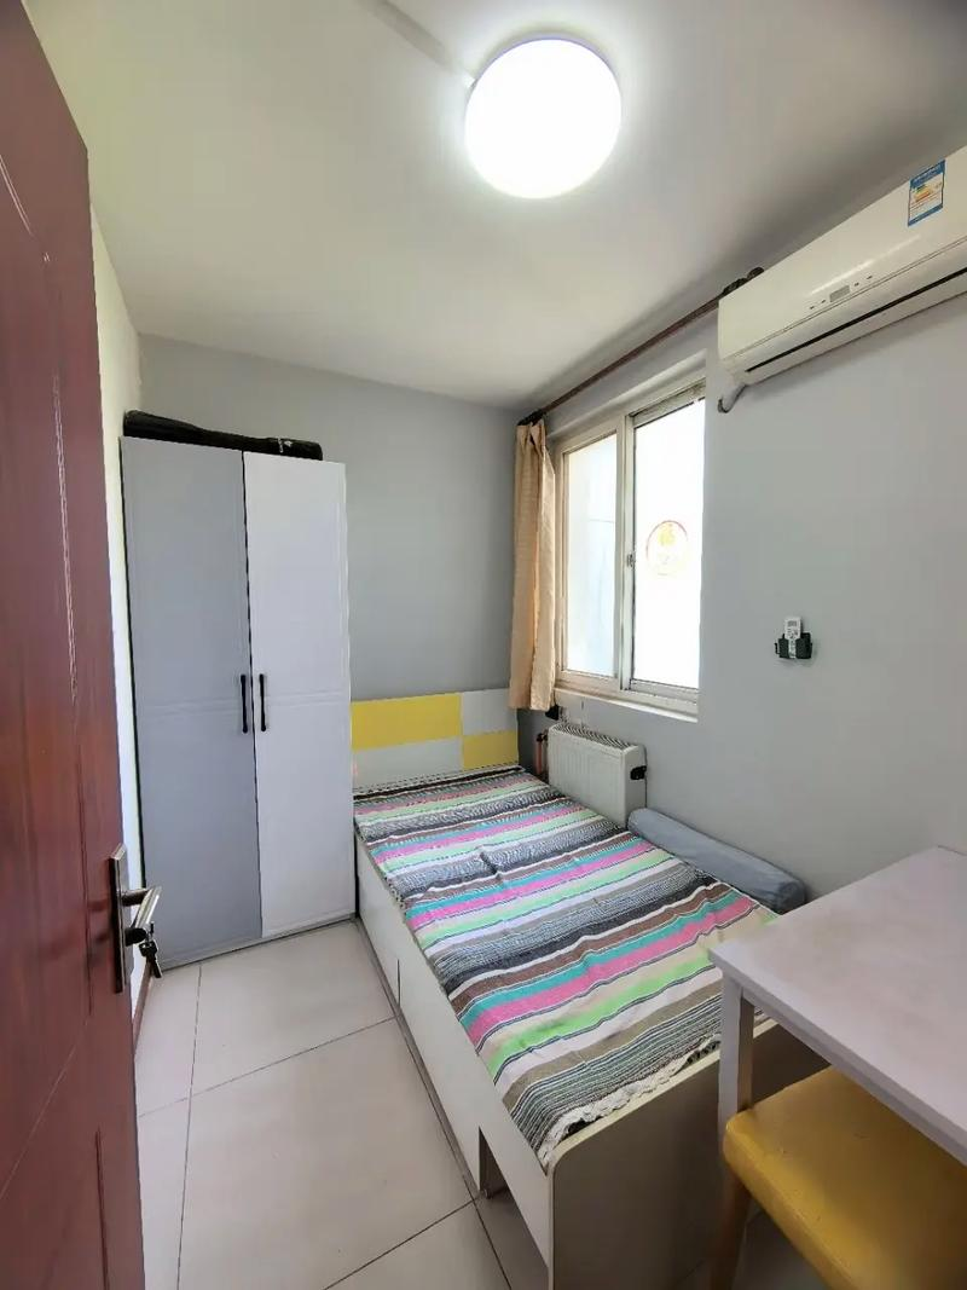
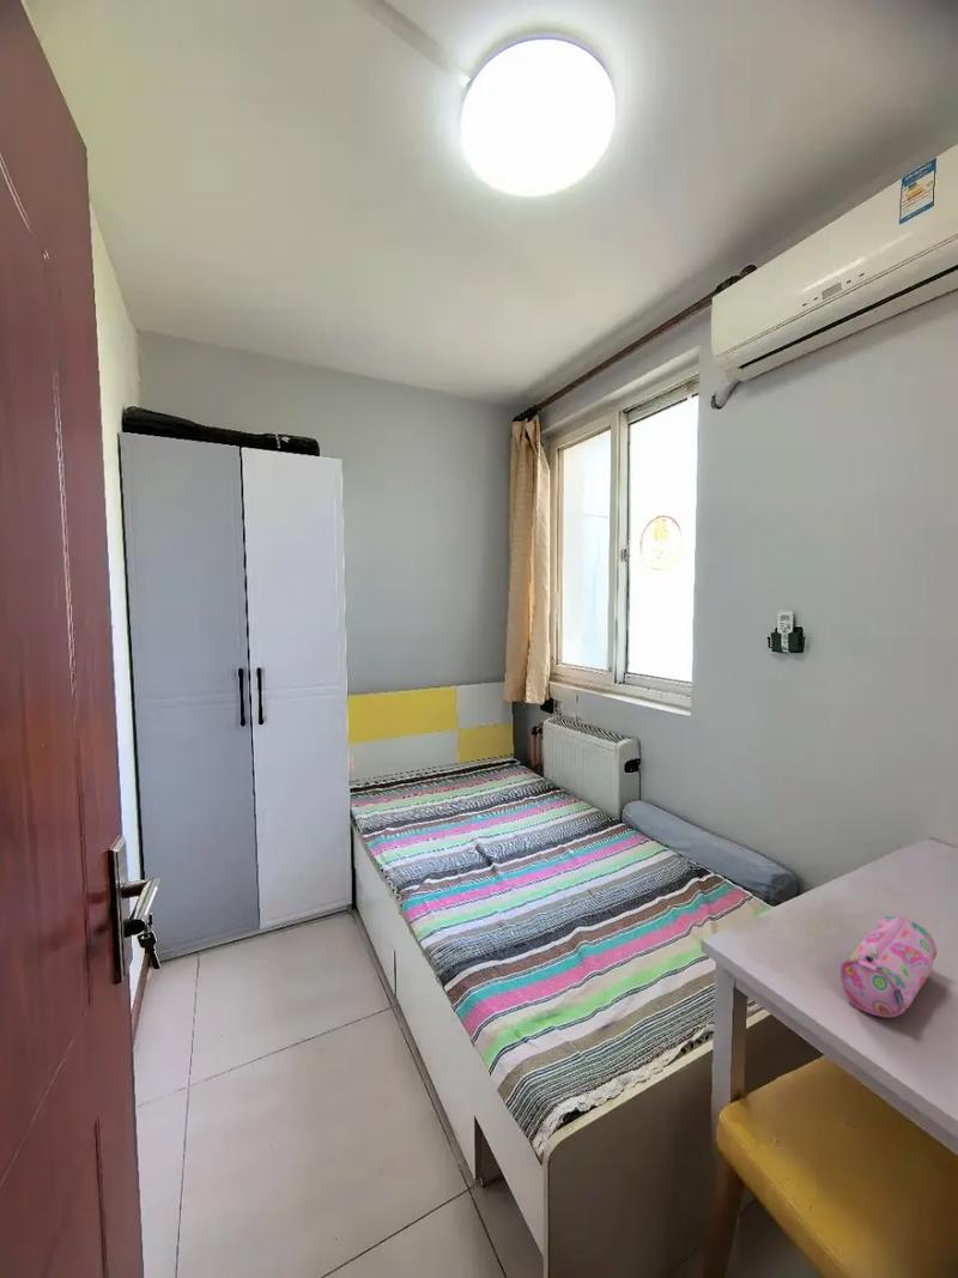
+ pencil case (889, 962)
